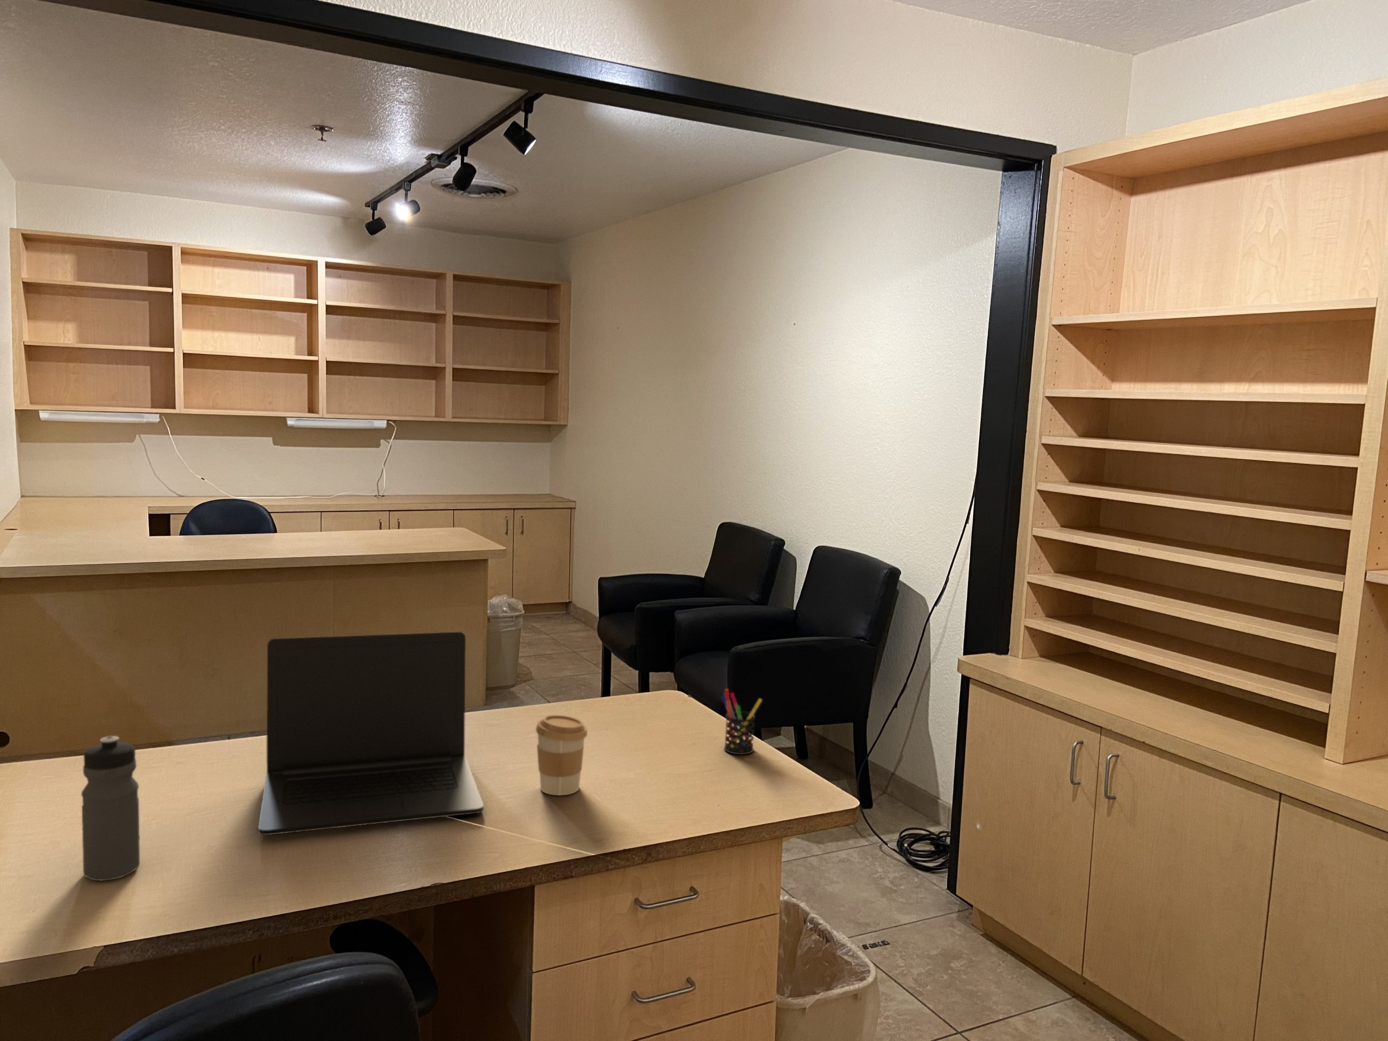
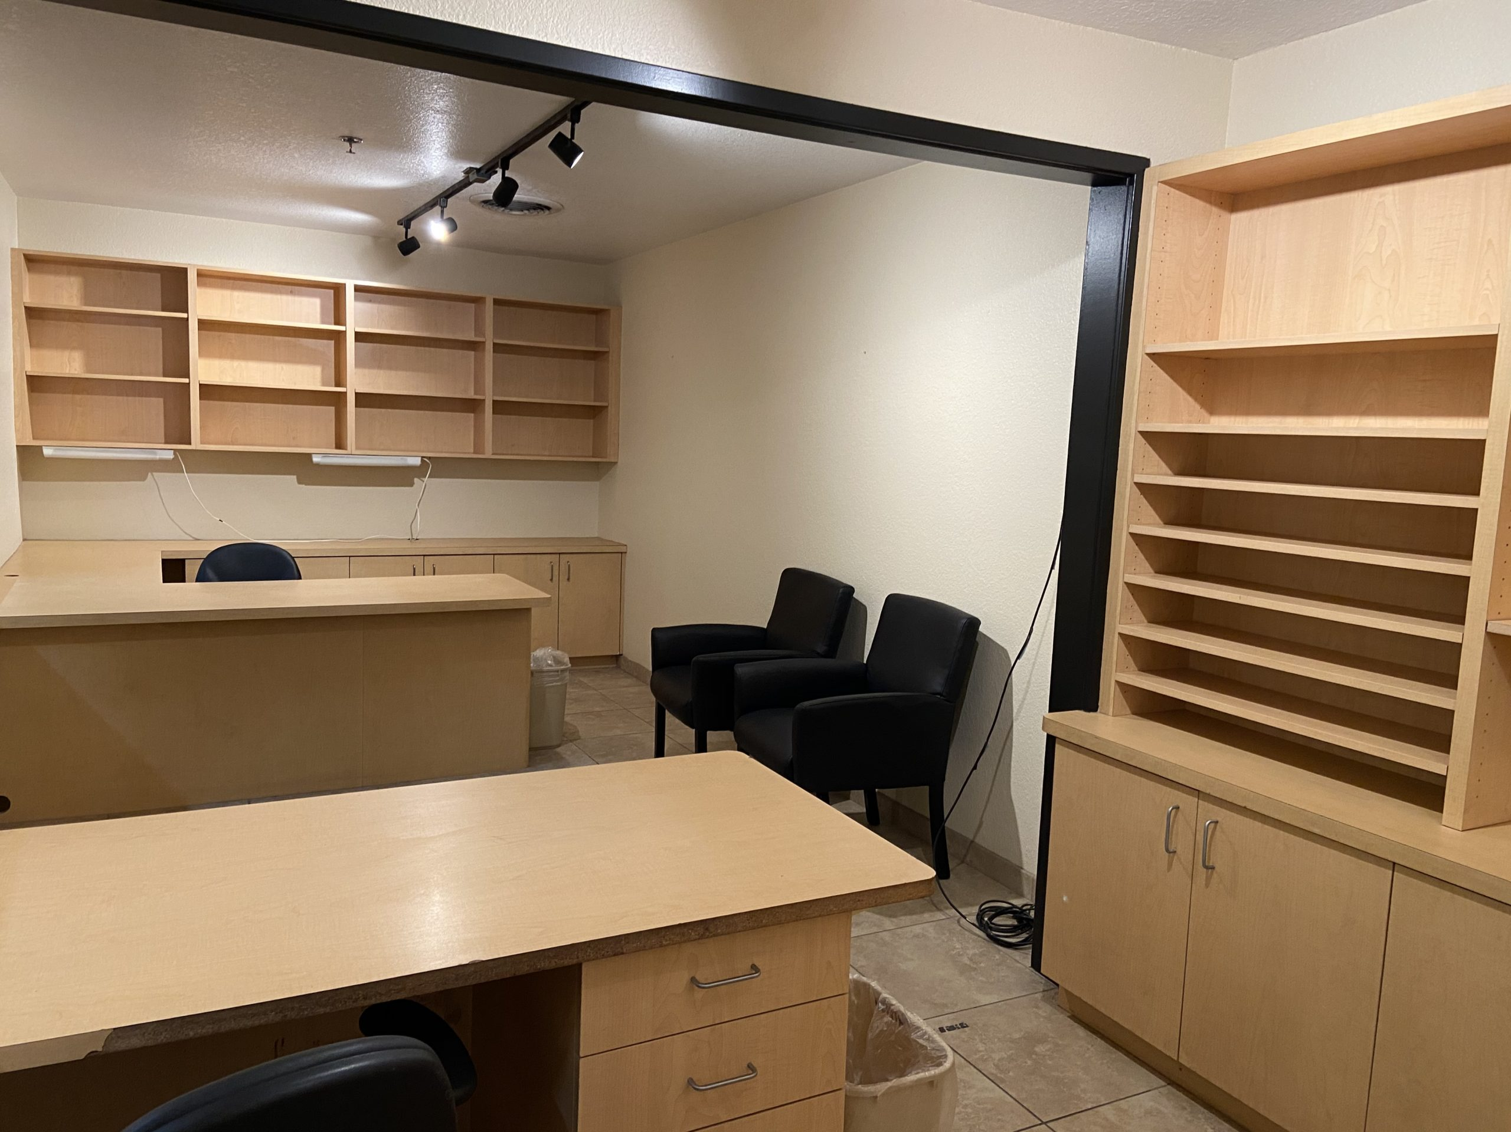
- laptop (372, 724)
- water bottle (110, 804)
- coffee cup (561, 753)
- pen holder (738, 721)
